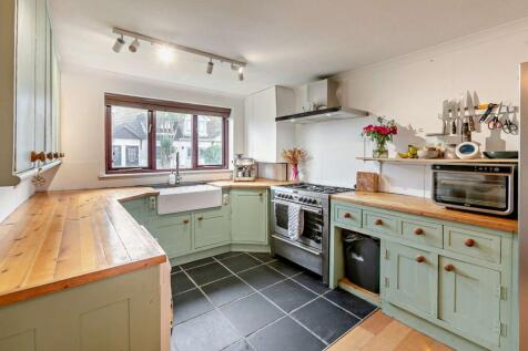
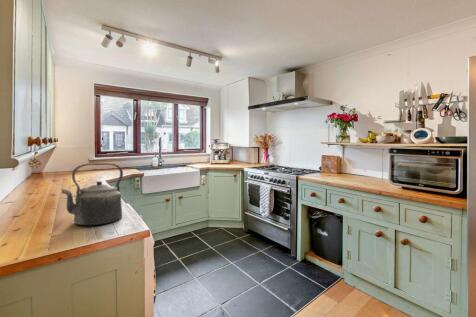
+ kettle (94, 192)
